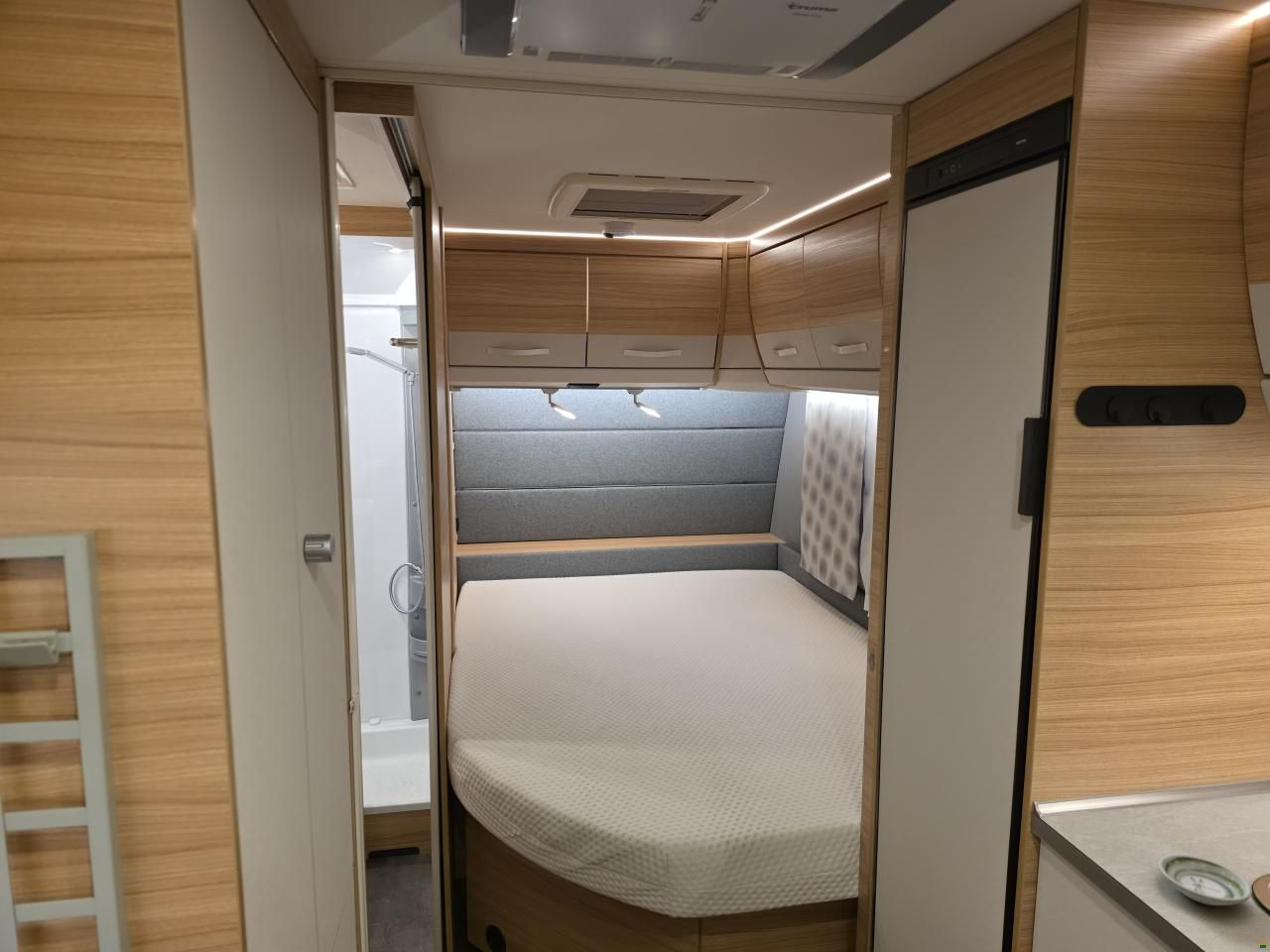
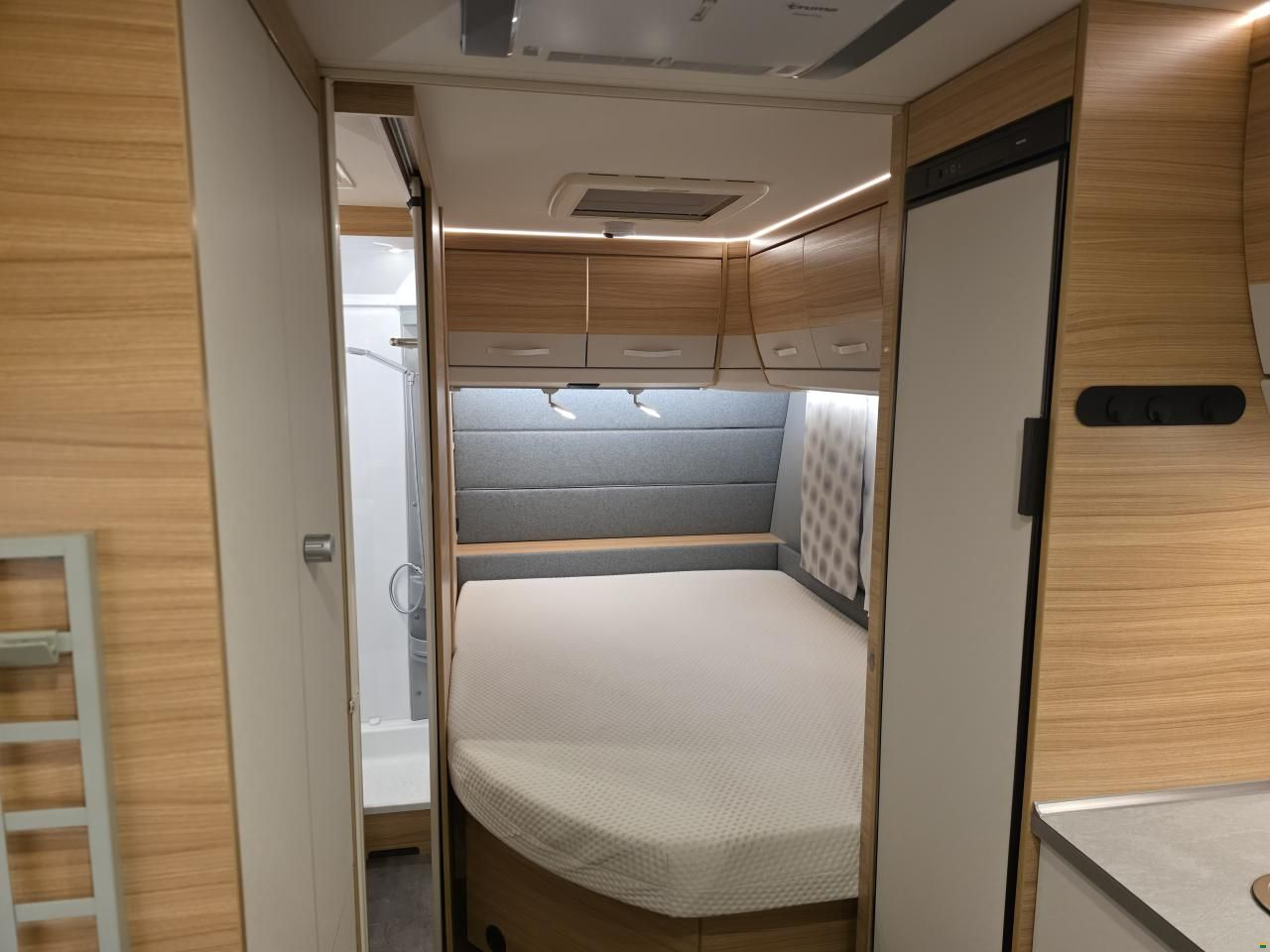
- saucer (1203, 884)
